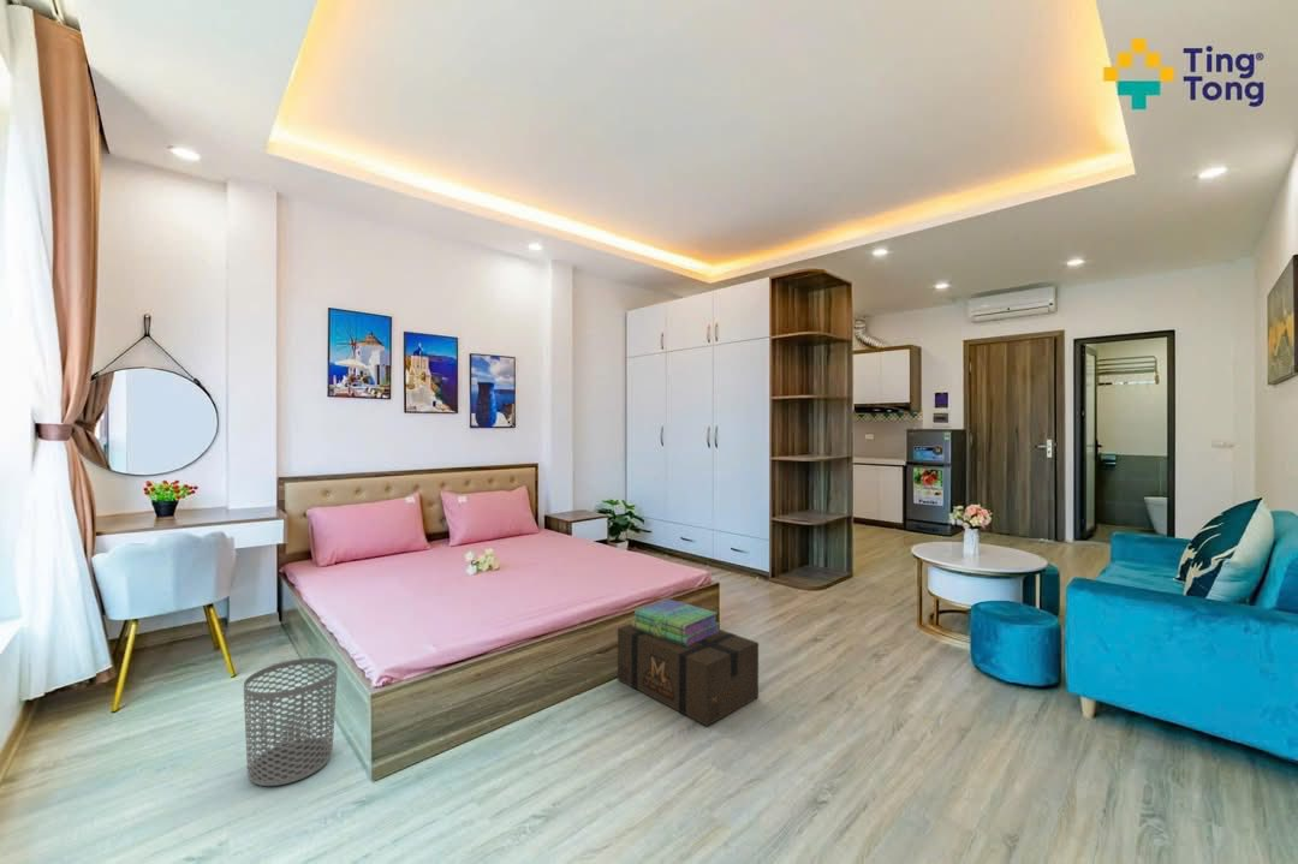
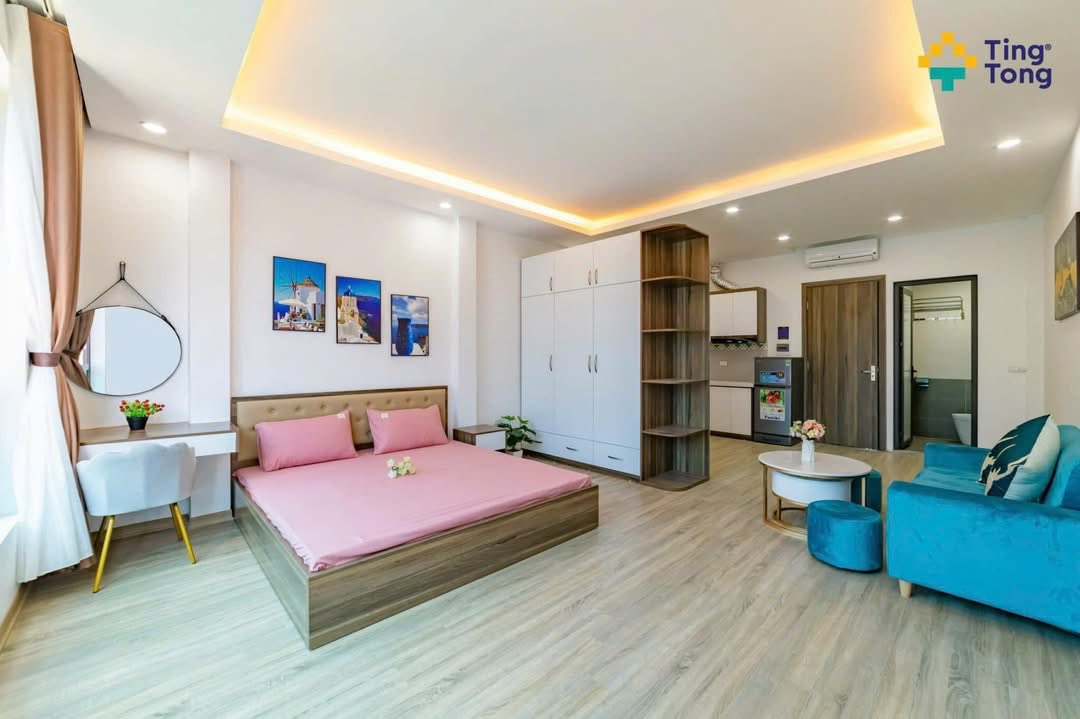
- waste bin (291, 720)
- stack of books (675, 620)
- cardboard box (685, 661)
